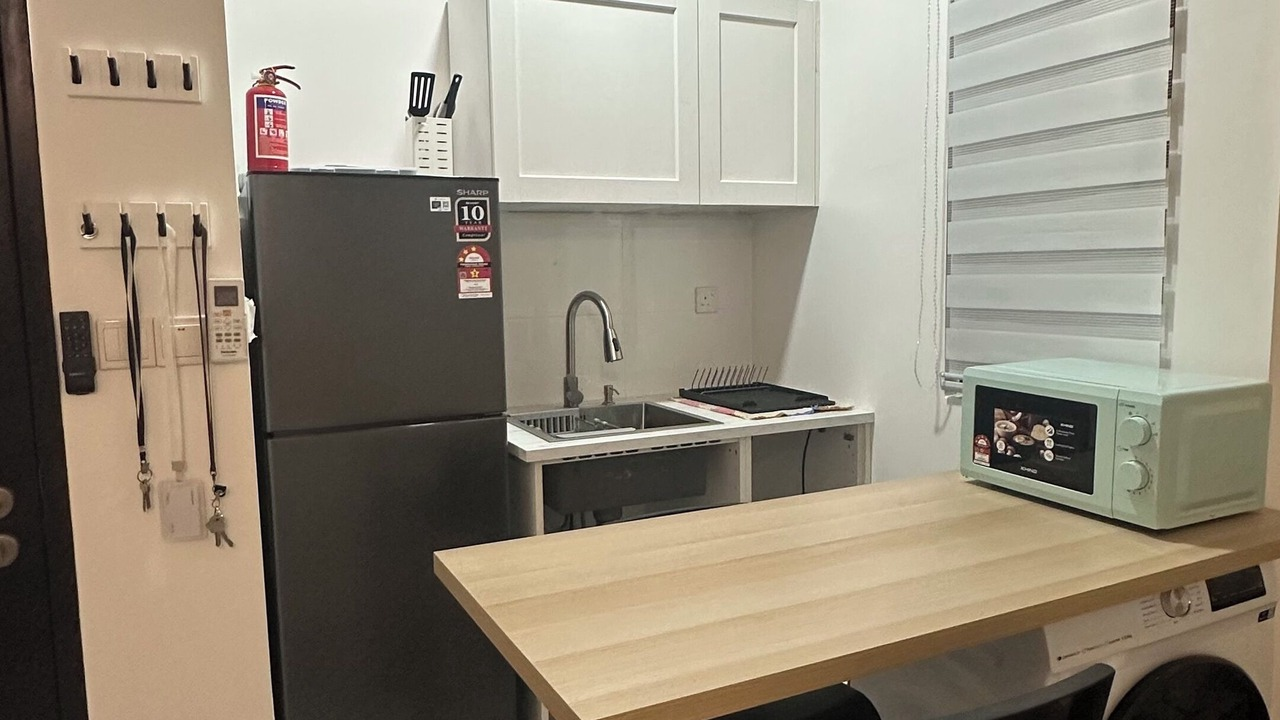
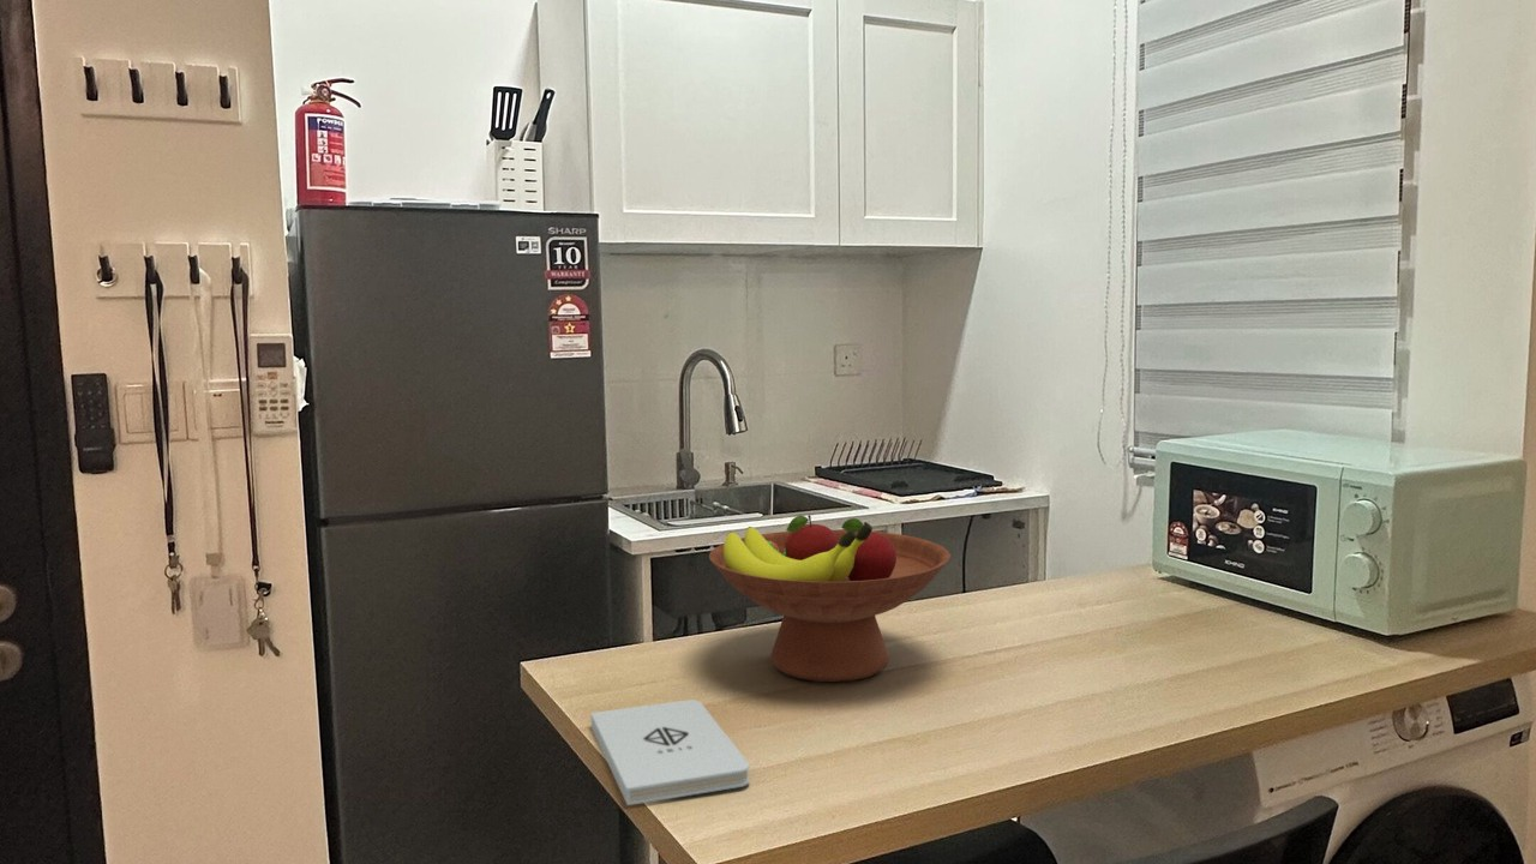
+ fruit bowl (828, 587)
+ notepad (666, 746)
